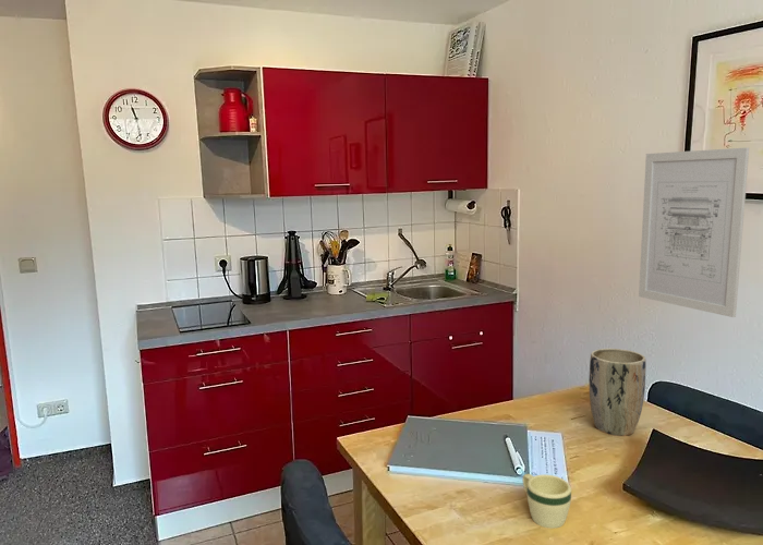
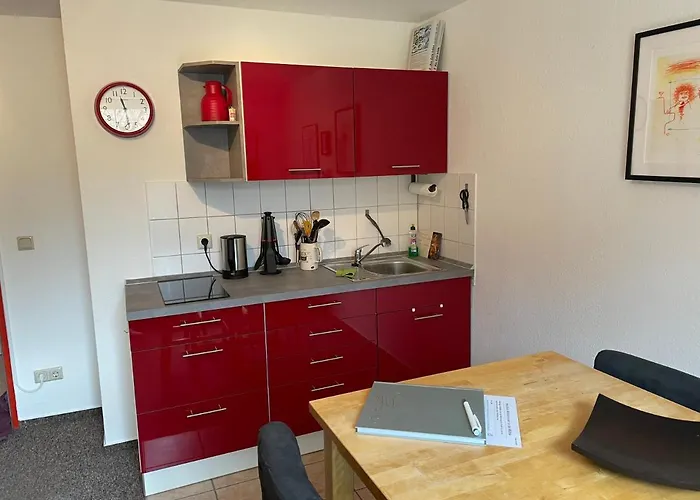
- mug (542, 497)
- plant pot (616, 391)
- wall art (688, 230)
